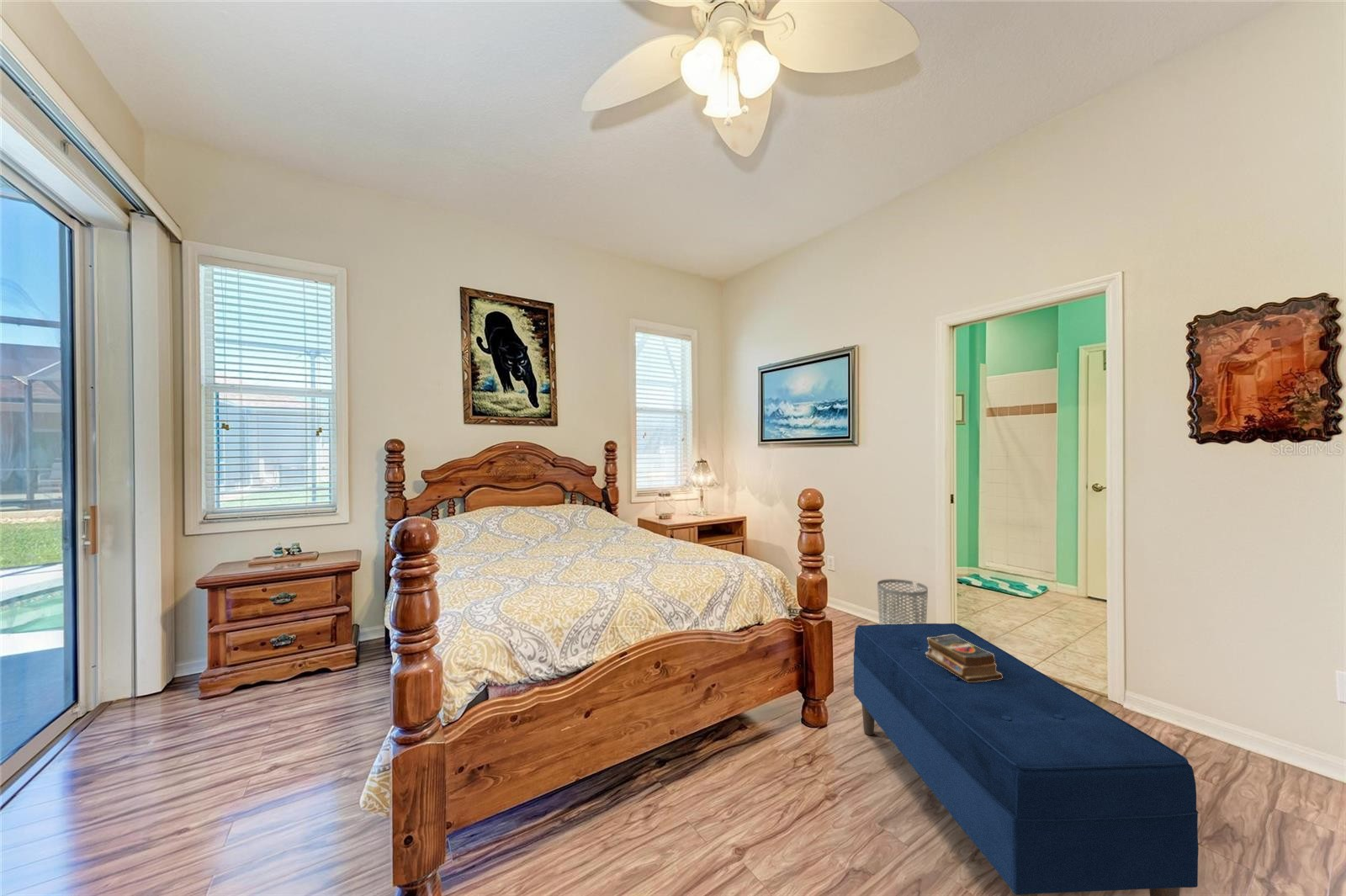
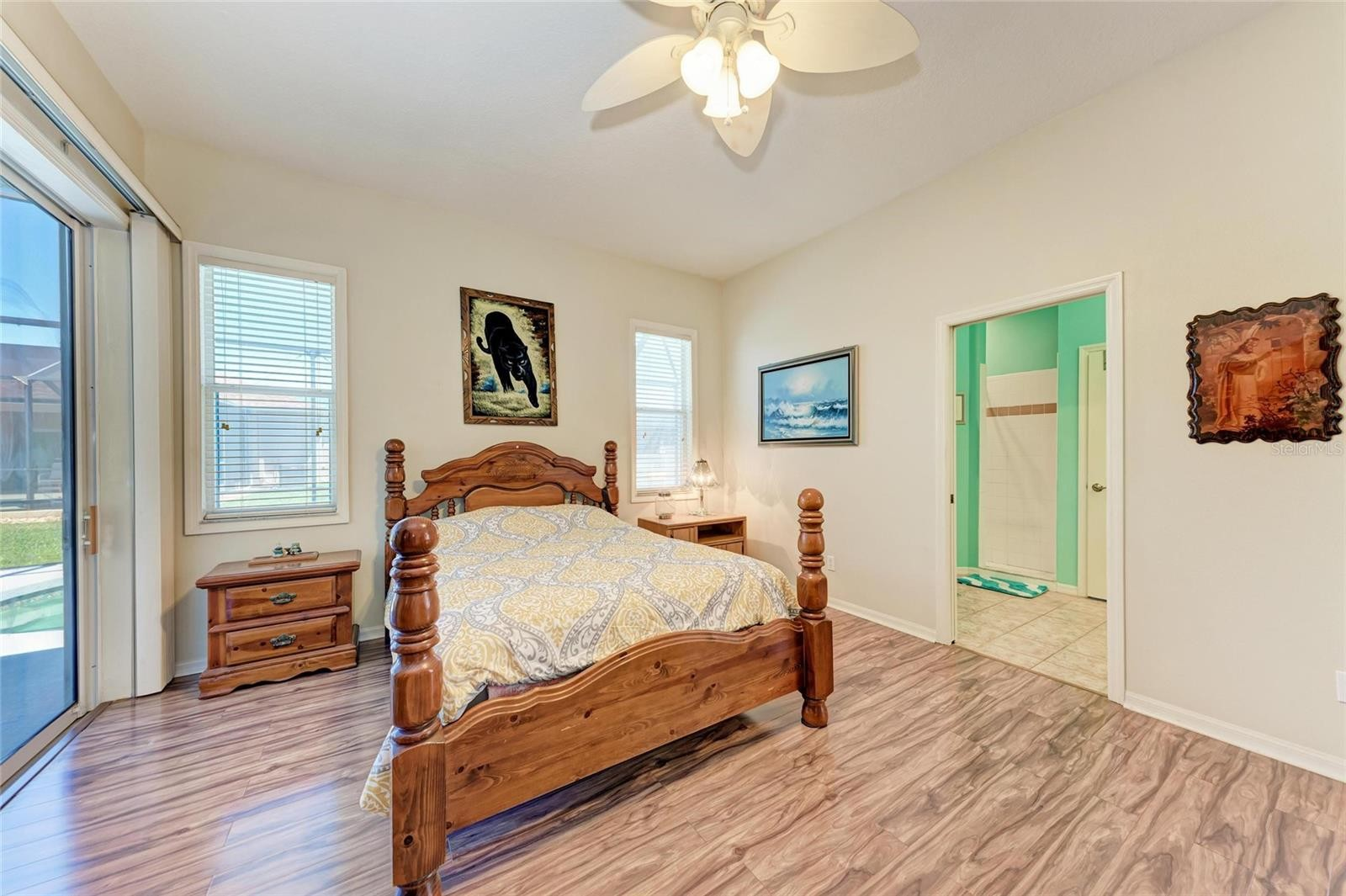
- waste bin (901, 612)
- bench (978, 740)
- books (962, 655)
